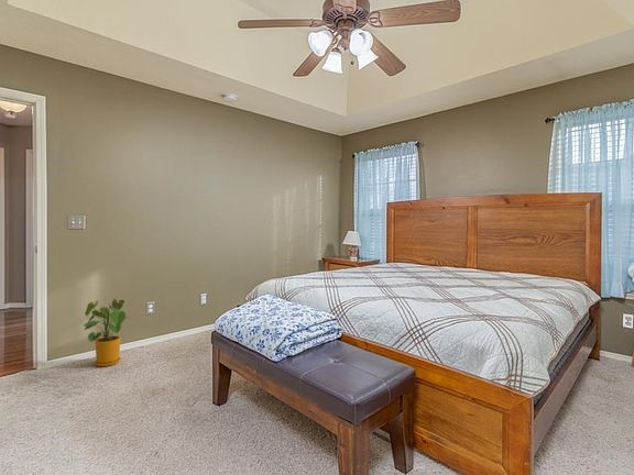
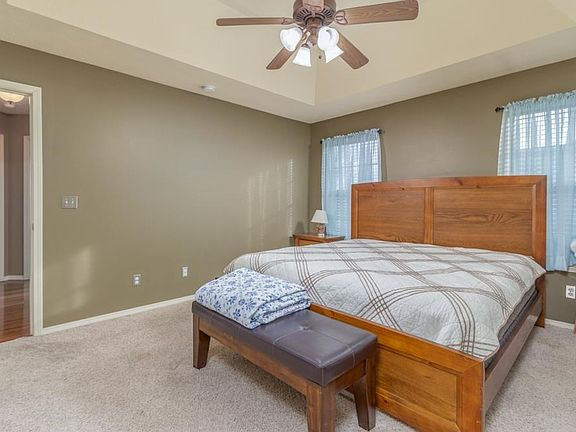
- house plant (105, 332)
